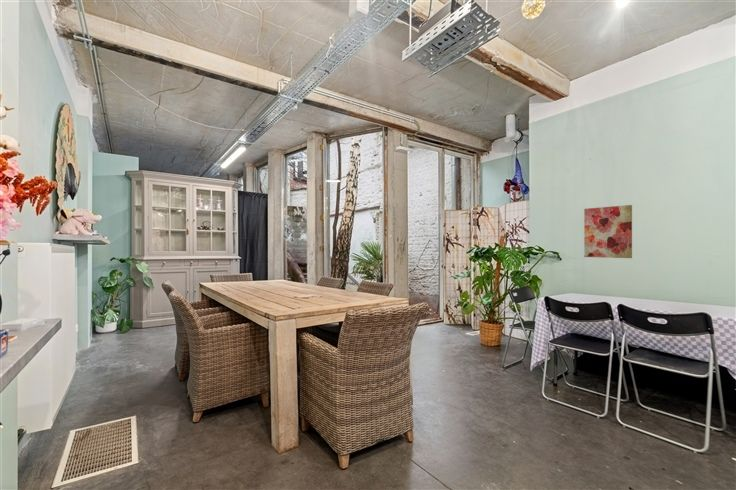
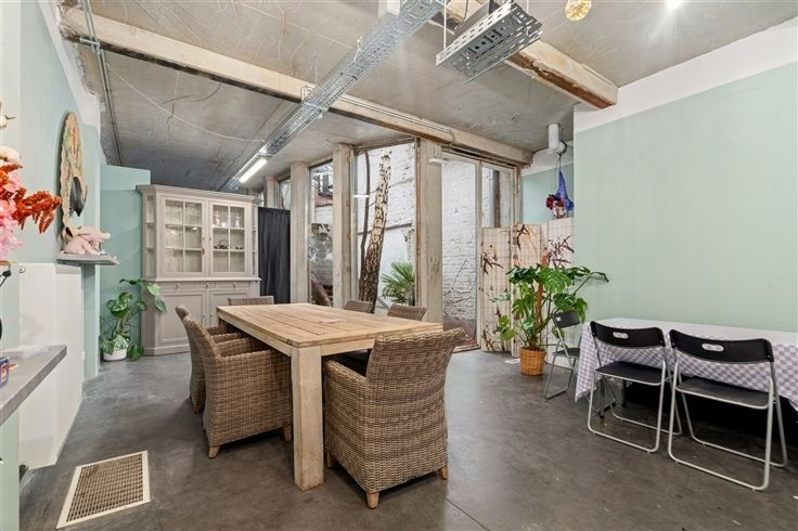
- wall art (607, 232)
